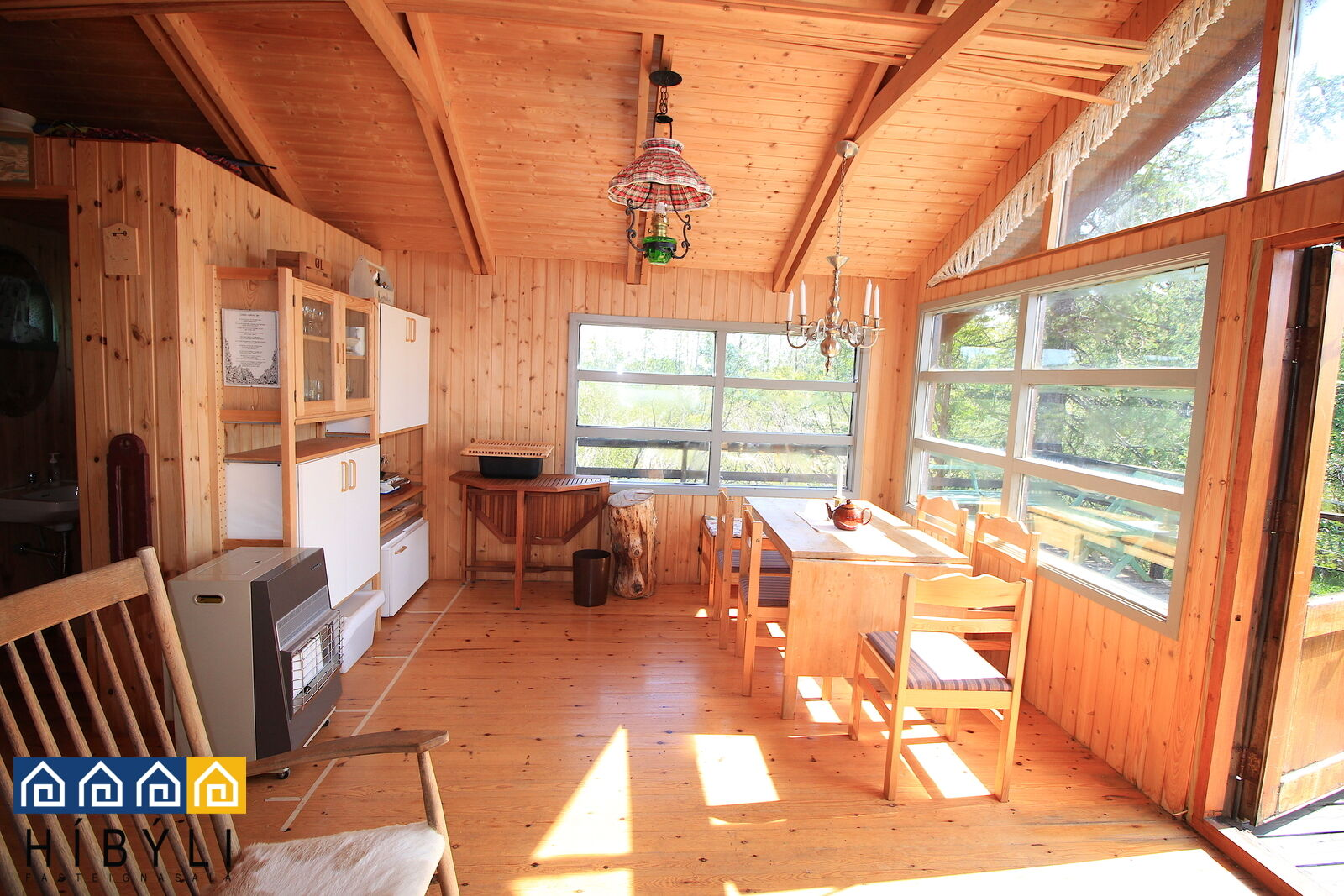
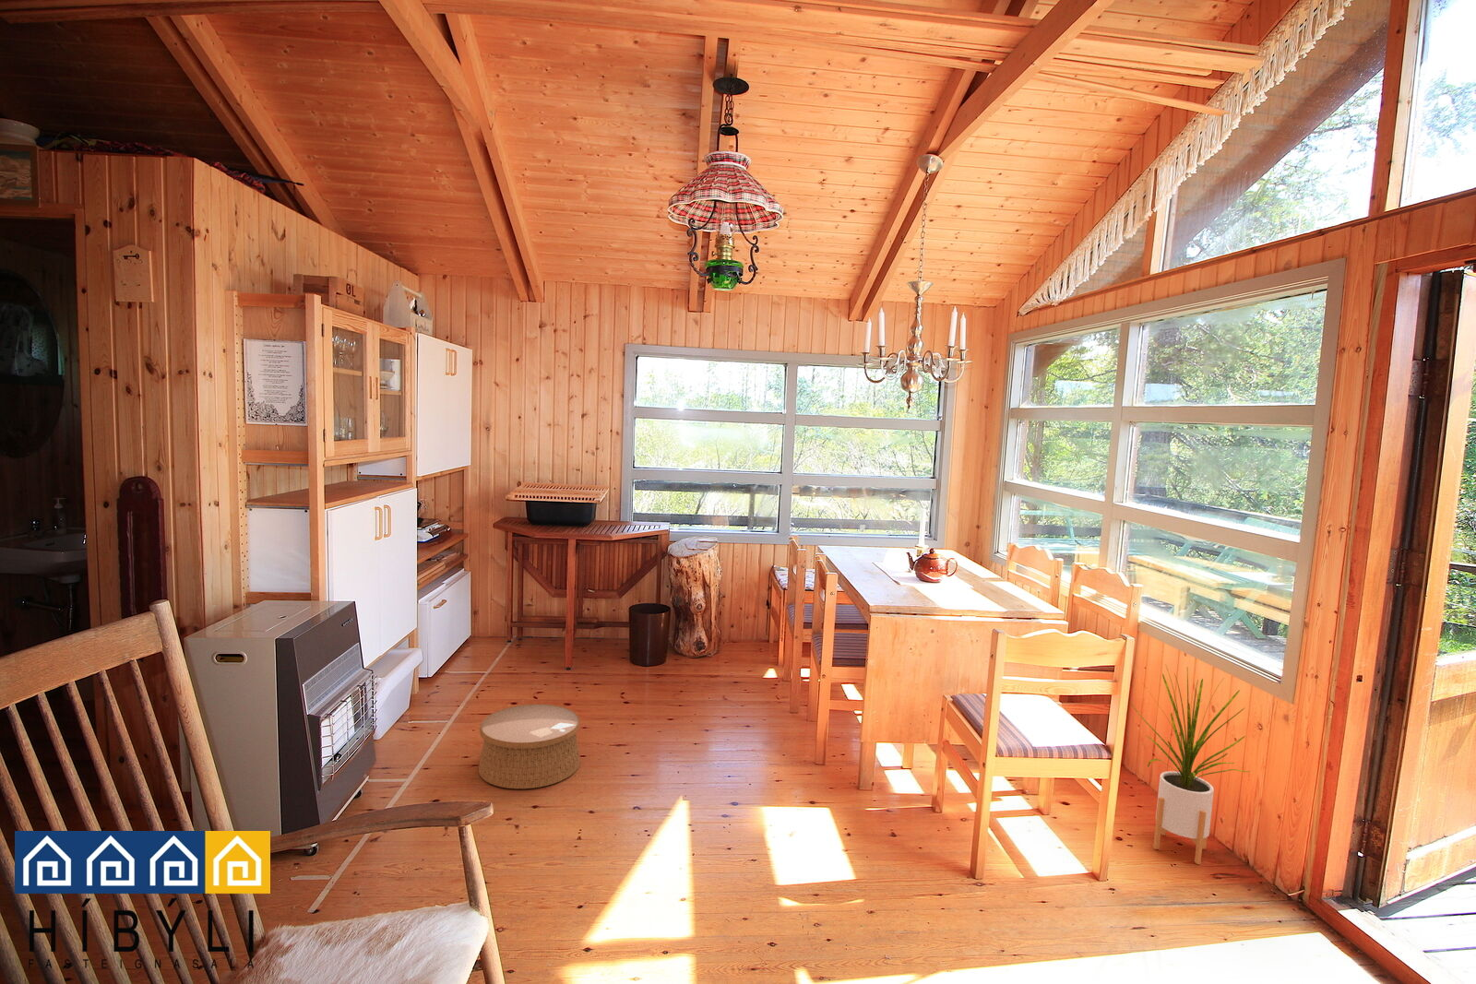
+ woven basket (530, 743)
+ house plant (1192, 762)
